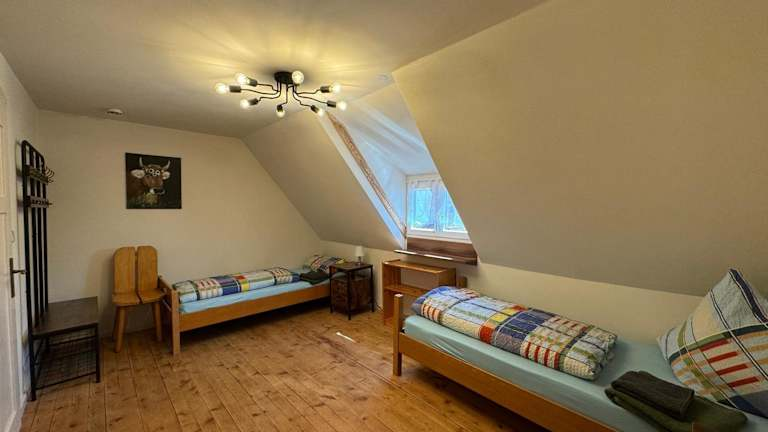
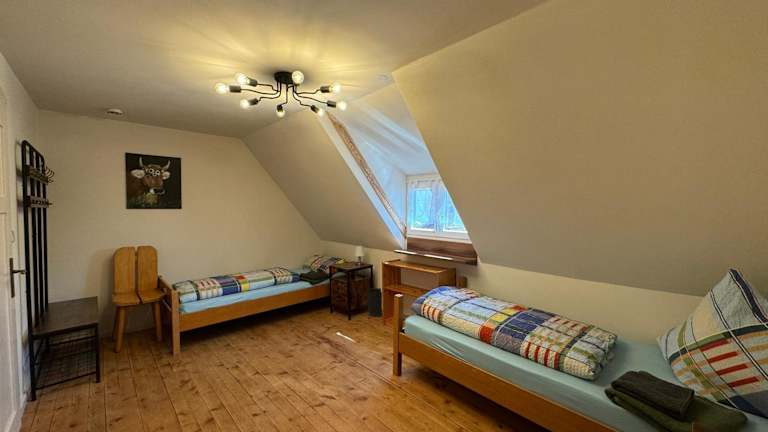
+ wastebasket (376, 302)
